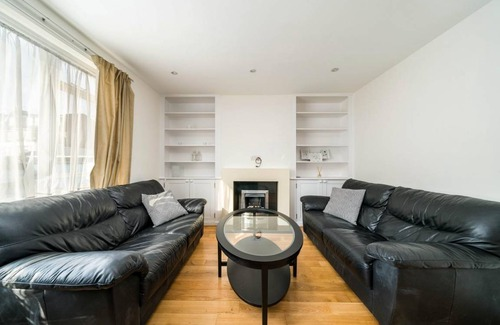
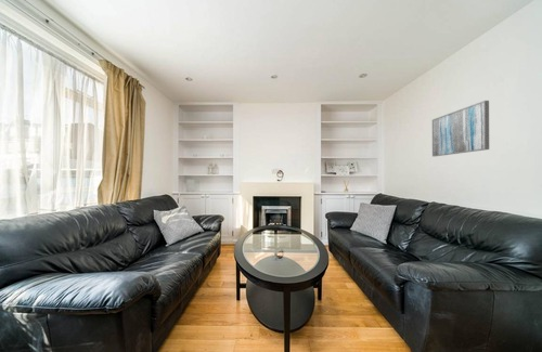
+ wall art (456, 132)
